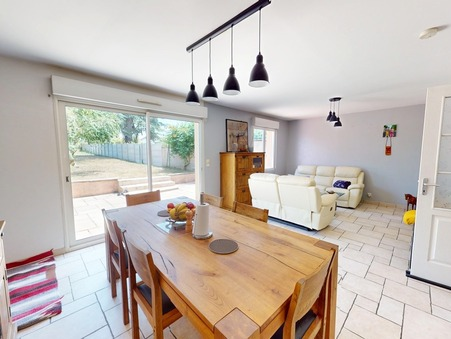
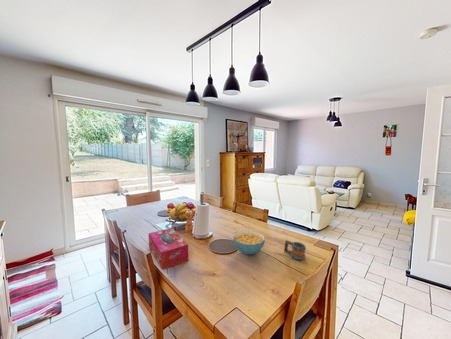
+ cereal bowl (248, 244)
+ mug (294, 249)
+ tissue box (167, 246)
